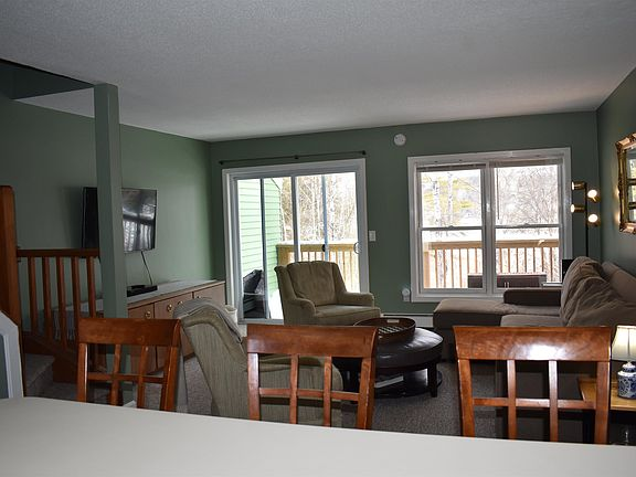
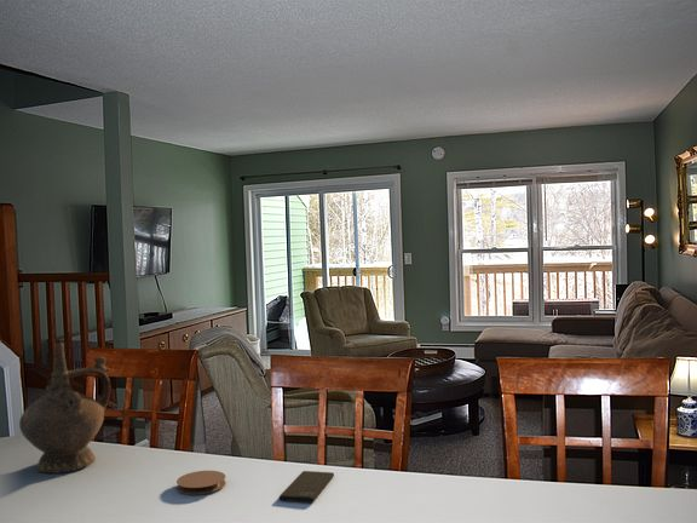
+ ceremonial vessel (67, 402)
+ coaster (201, 482)
+ smartphone (307, 484)
